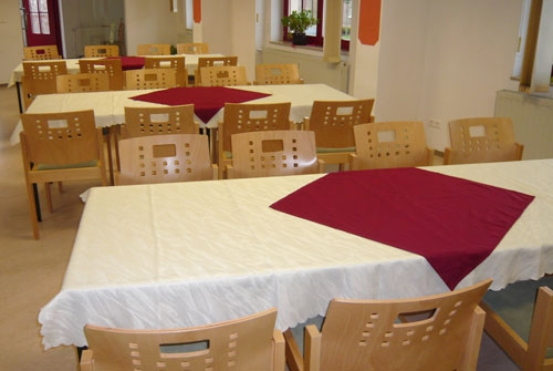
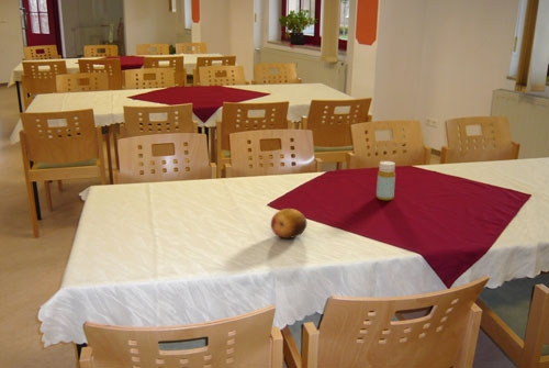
+ bottle (385, 180)
+ fruit (289, 222)
